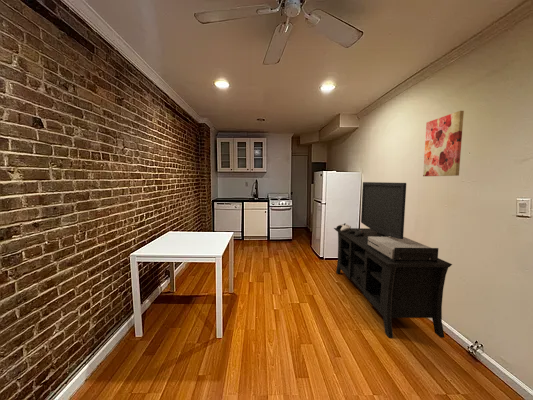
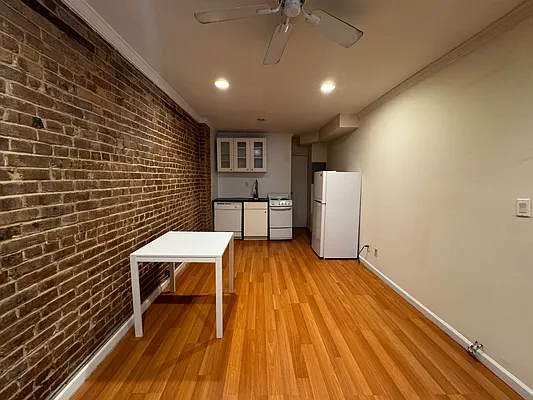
- media console (376, 240)
- wall art (441, 146)
